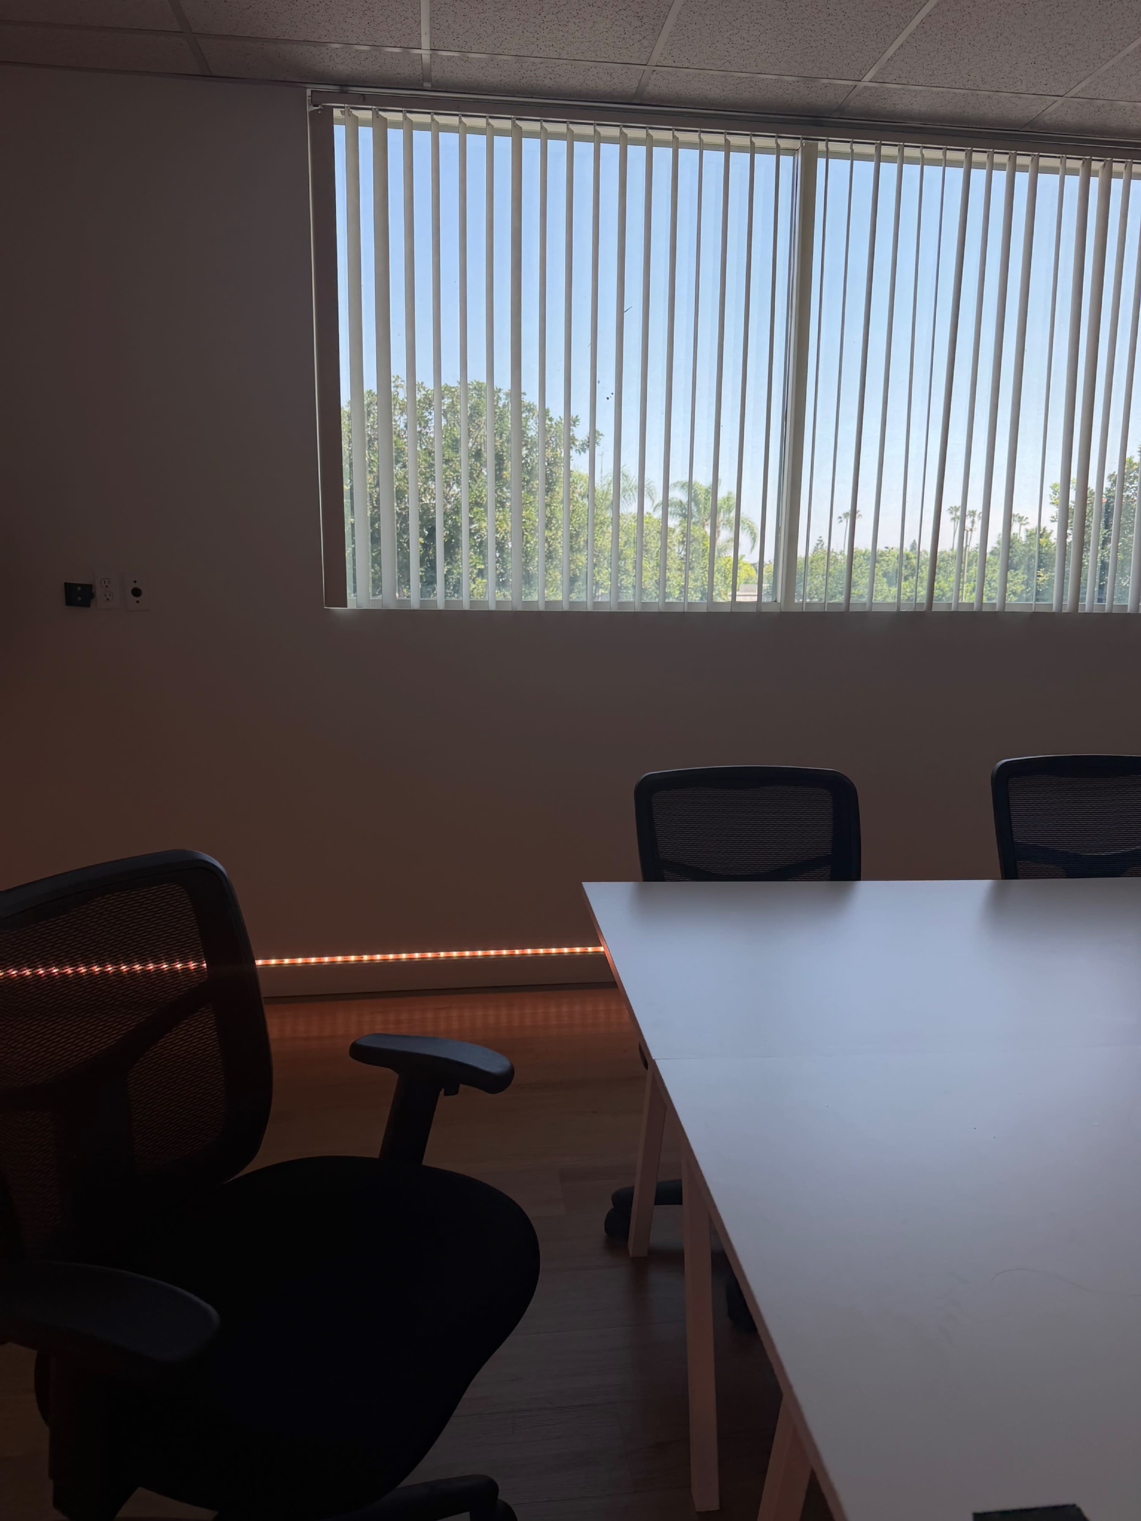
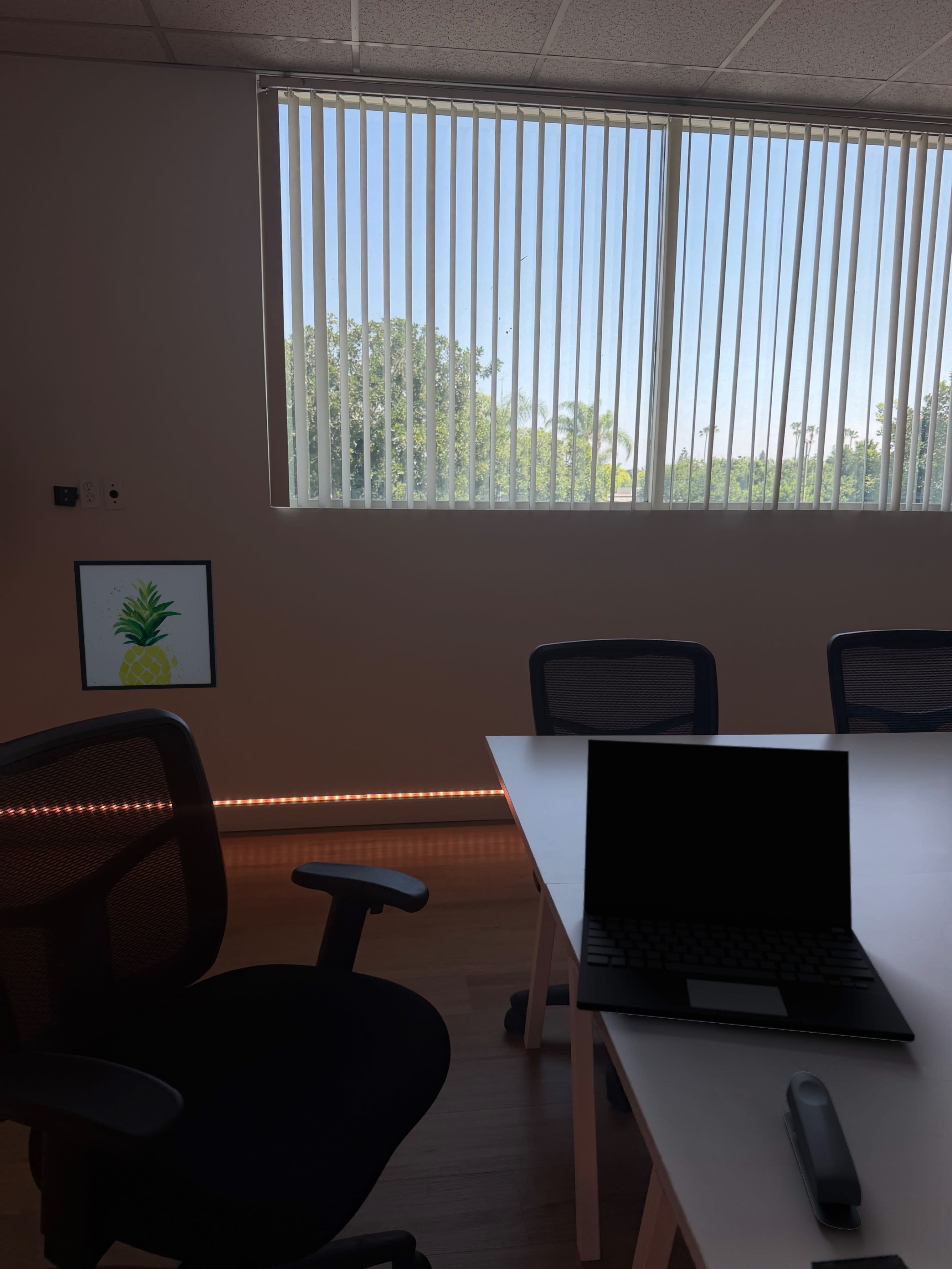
+ wall art (147, 625)
+ laptop (725, 867)
+ stapler (821, 1141)
